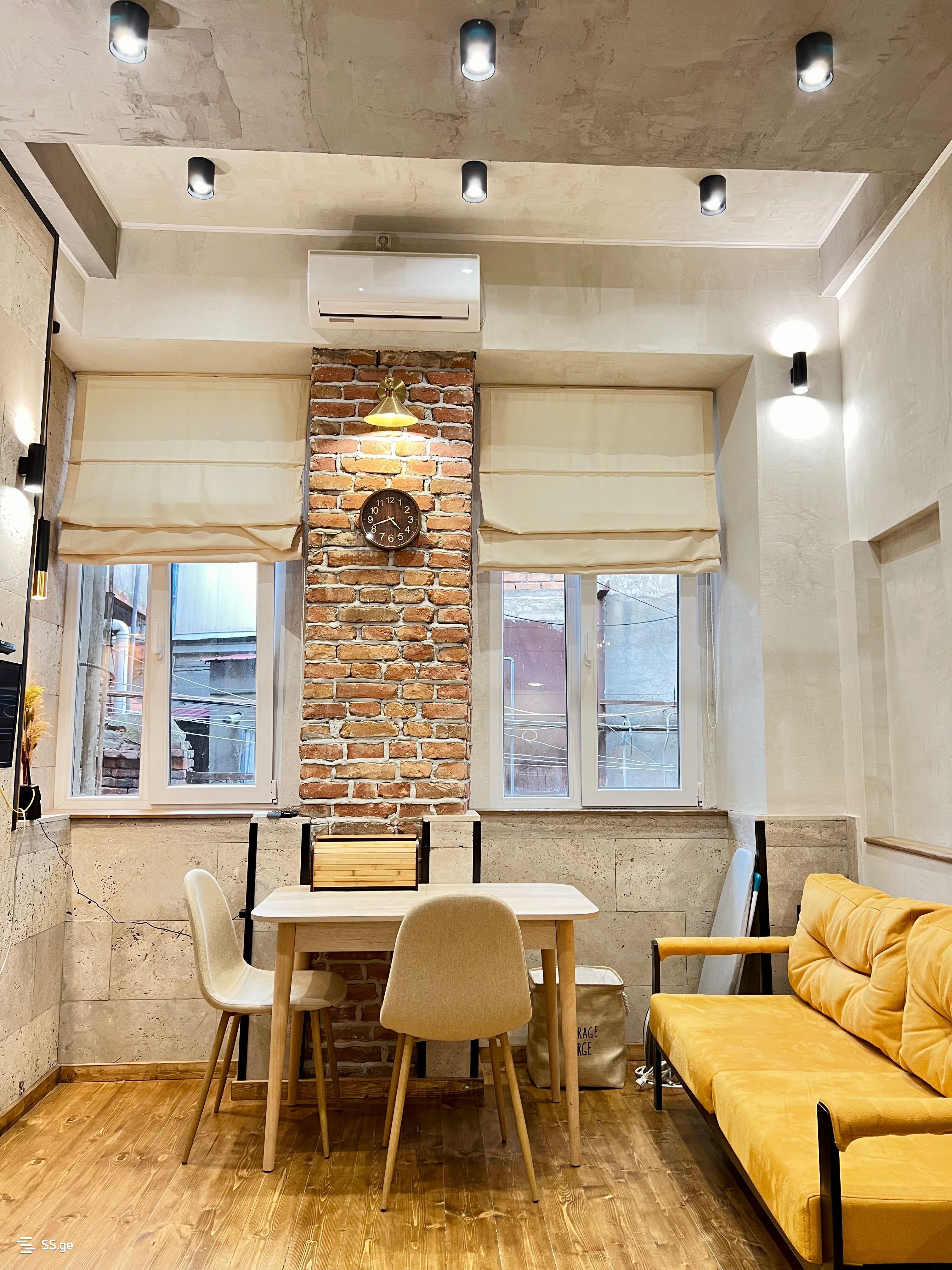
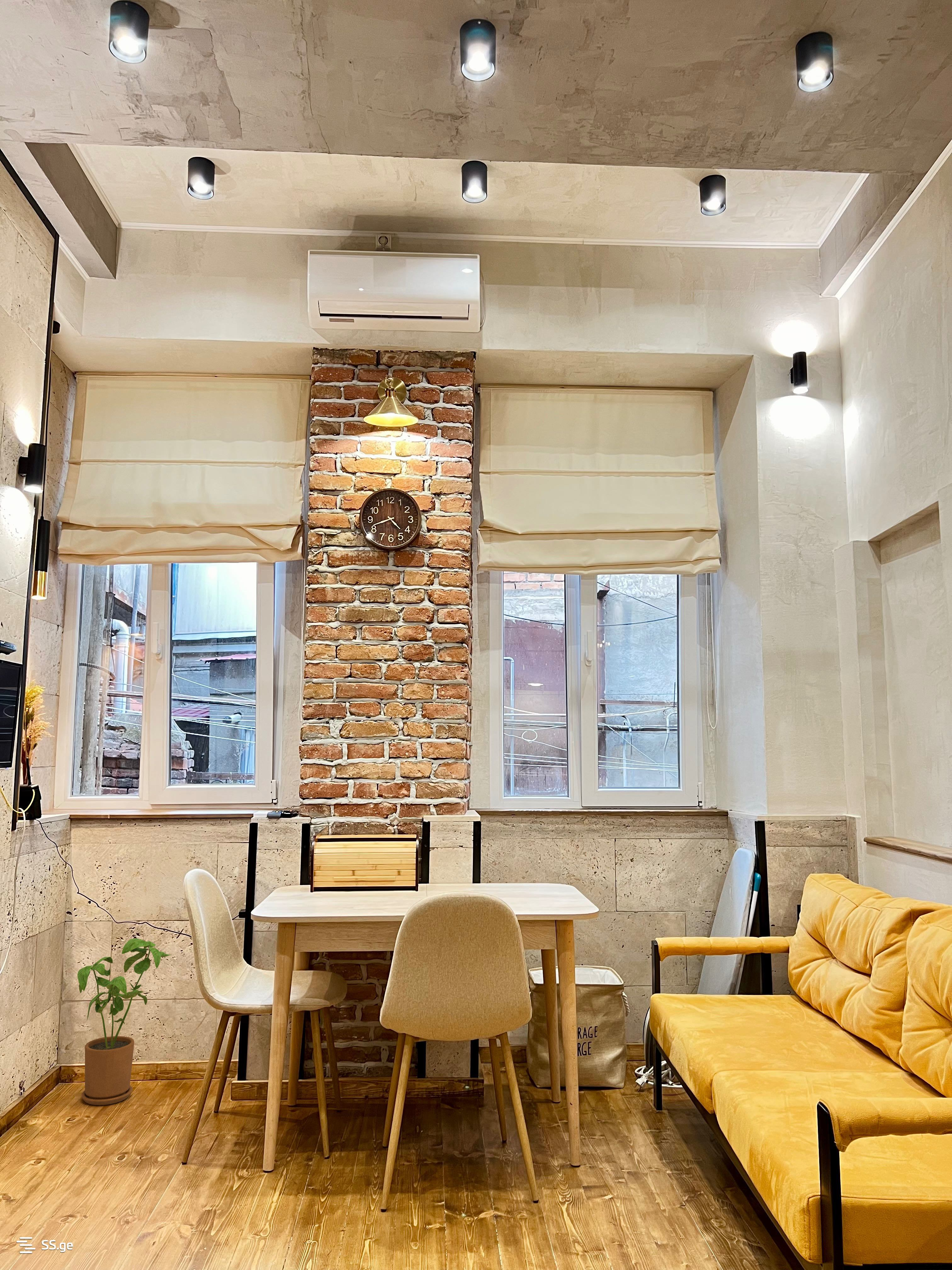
+ house plant (113, 1019)
